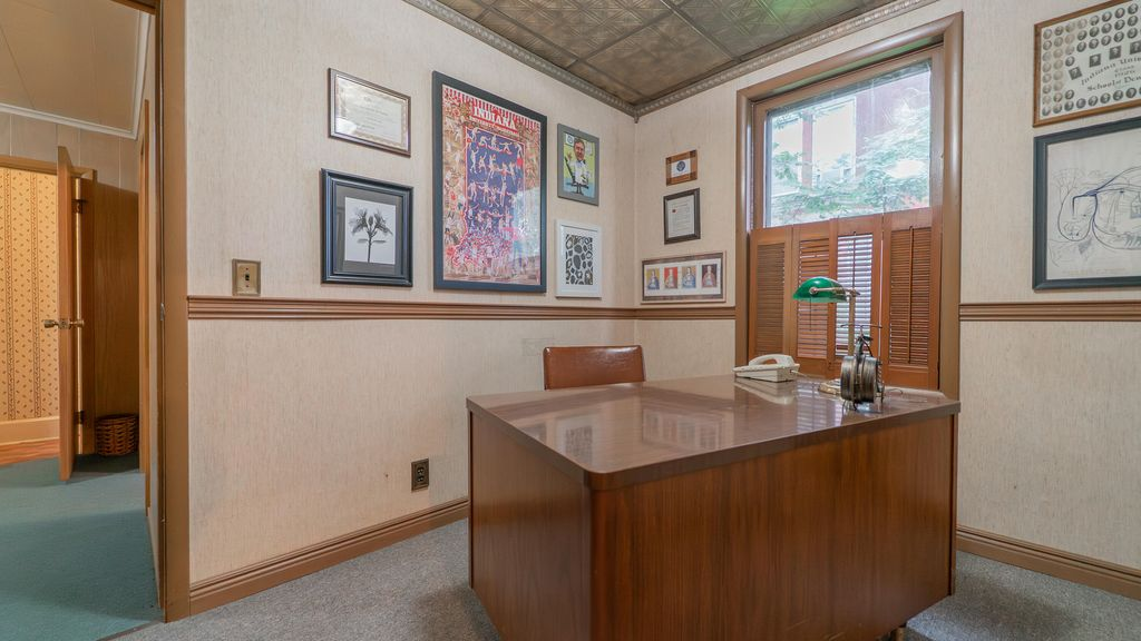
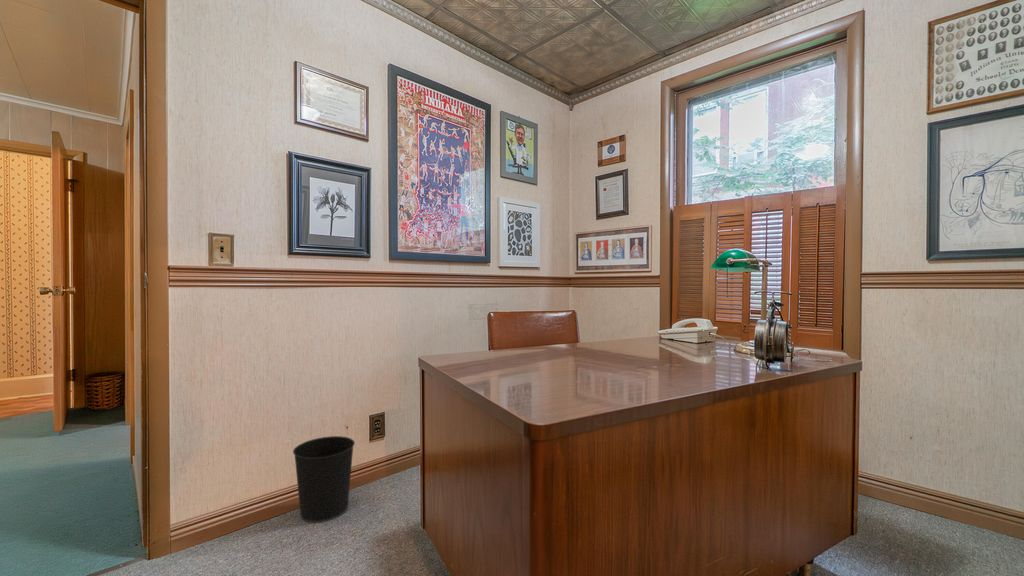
+ wastebasket (324, 478)
